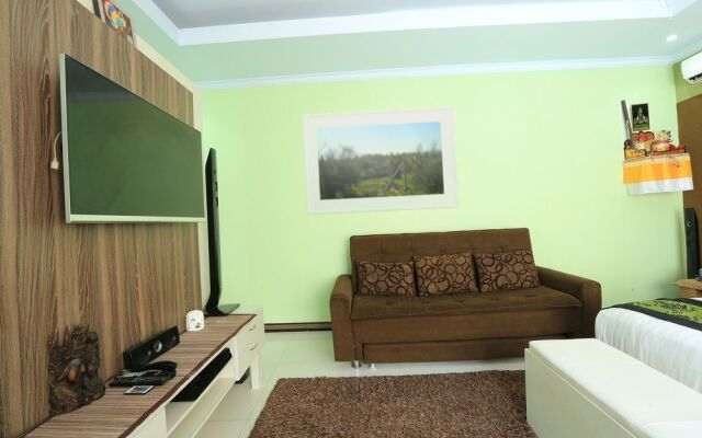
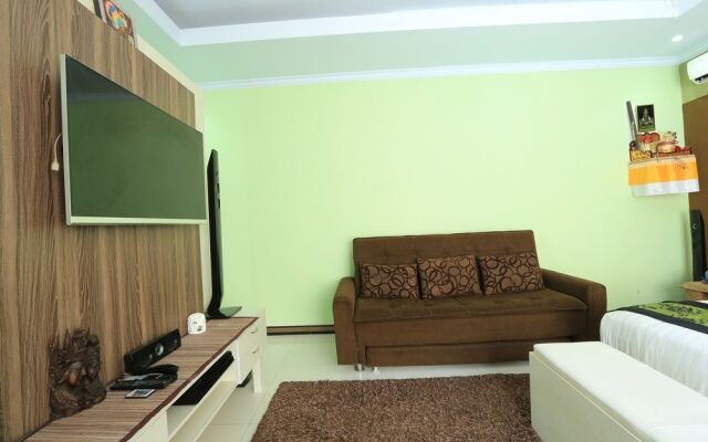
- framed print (380, 161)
